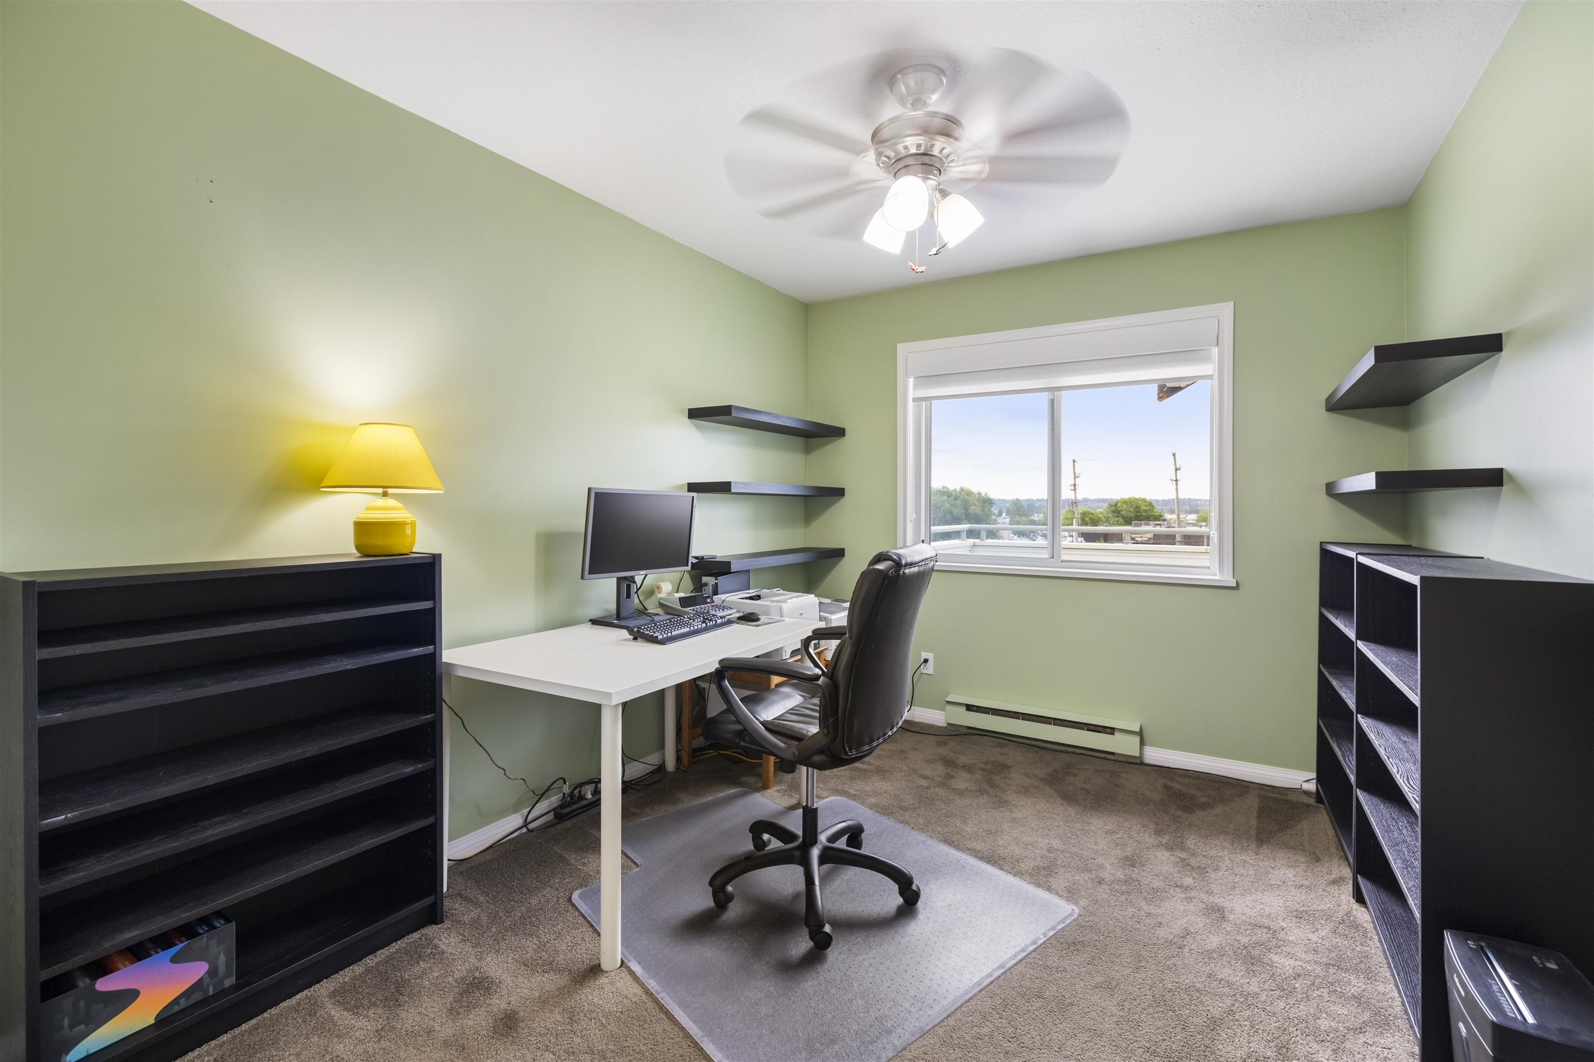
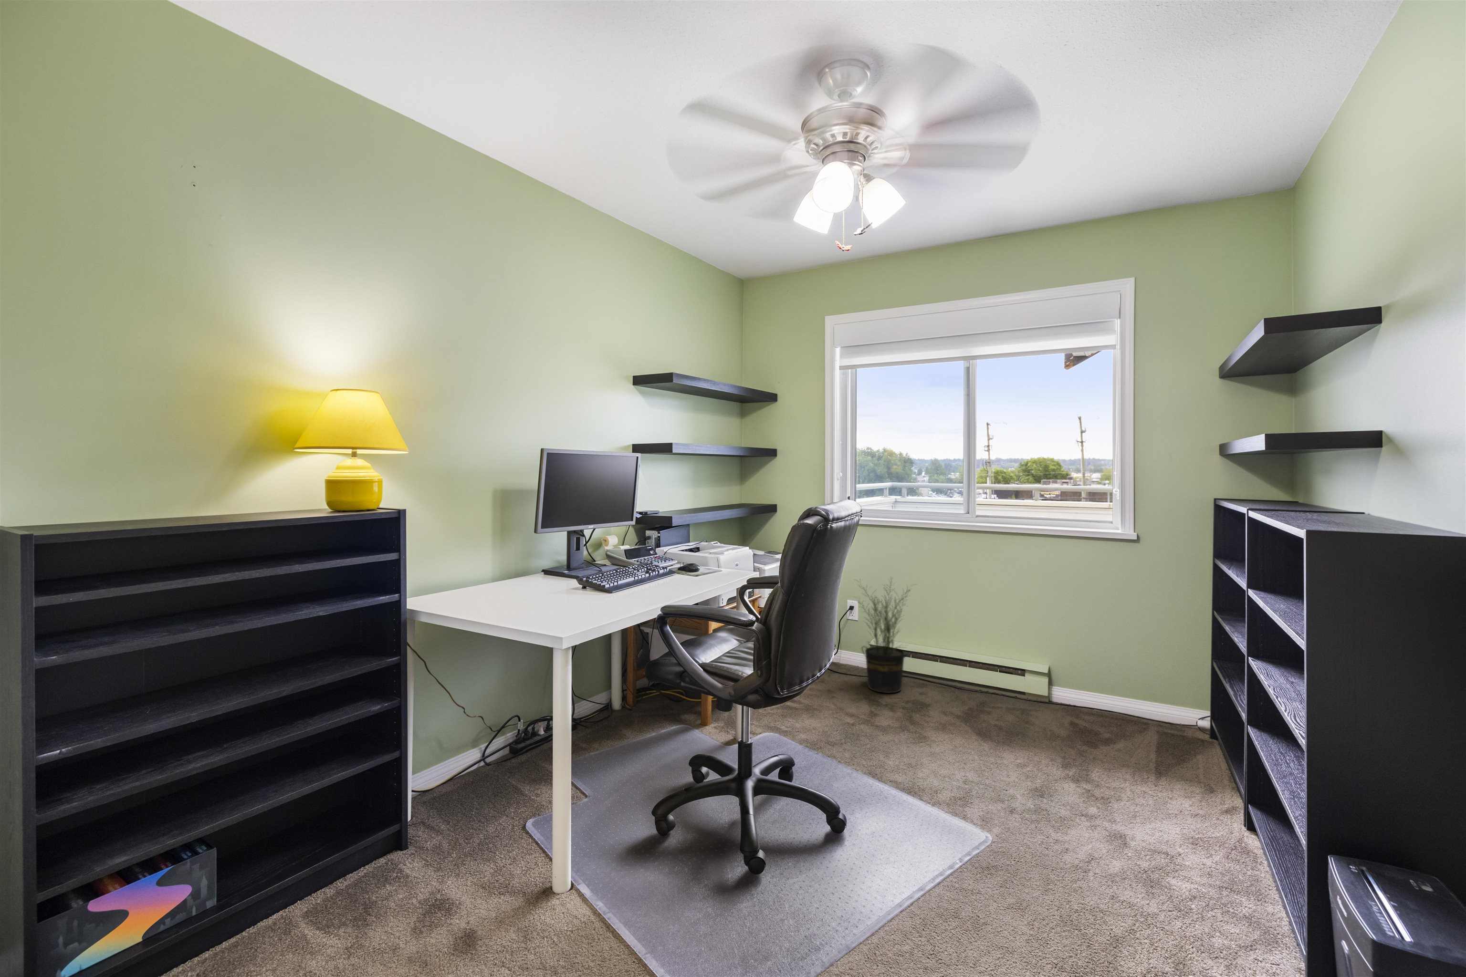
+ potted plant (884, 632)
